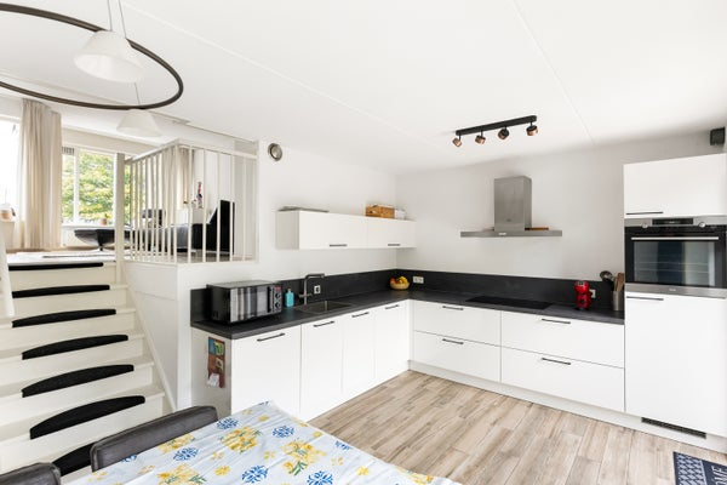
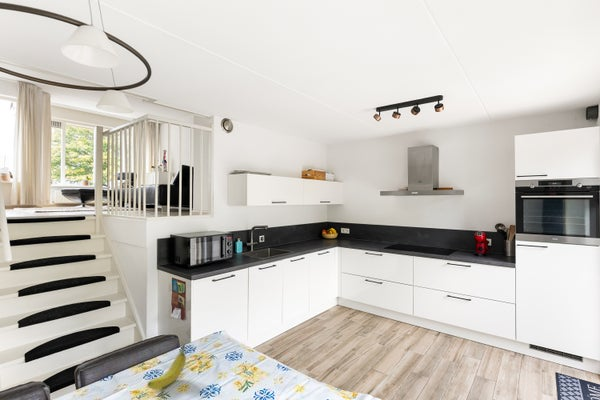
+ fruit (168, 369)
